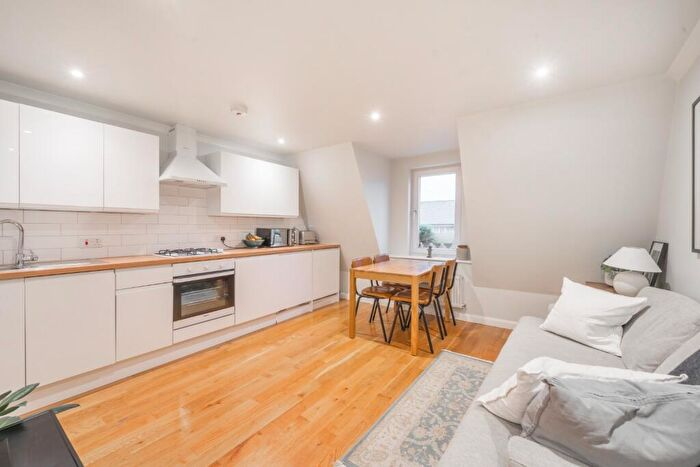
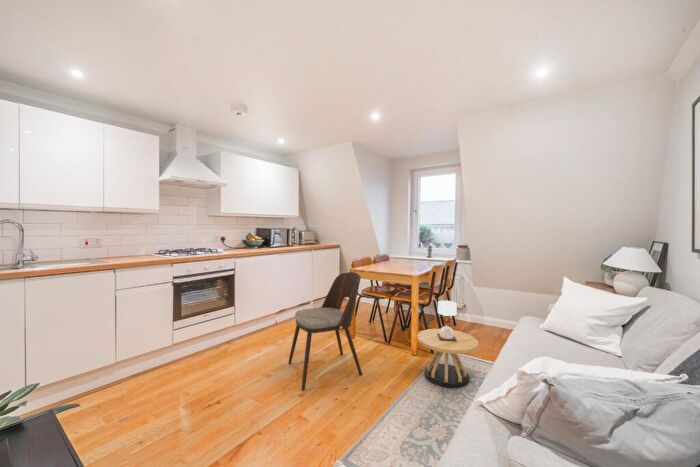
+ dining chair (326, 321)
+ side table (446, 339)
